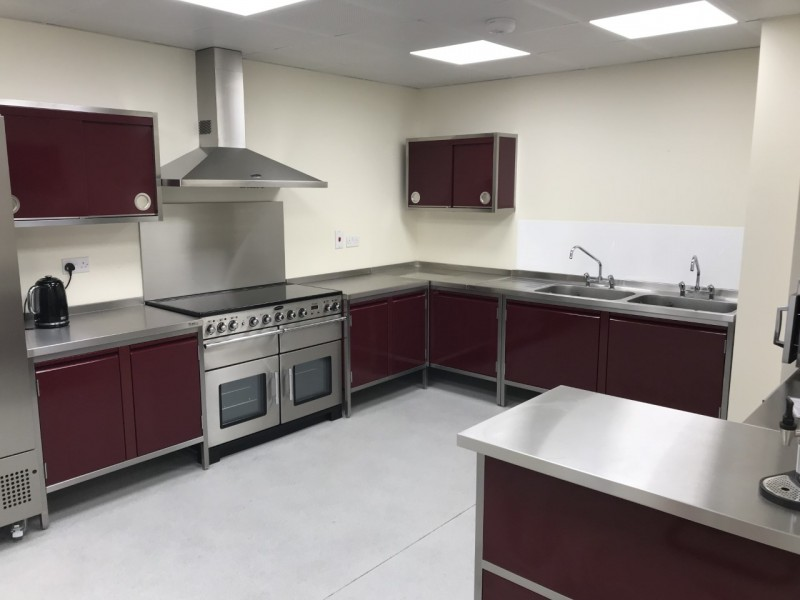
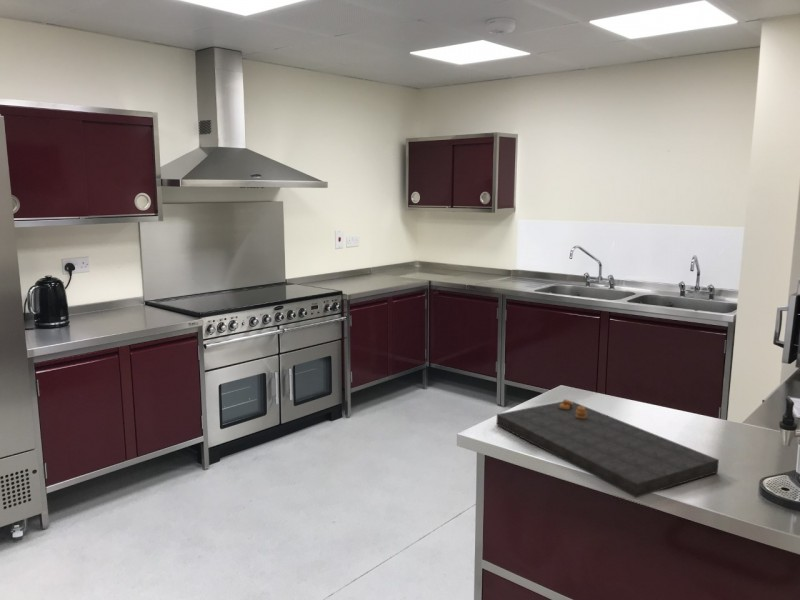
+ cutting board (597, 435)
